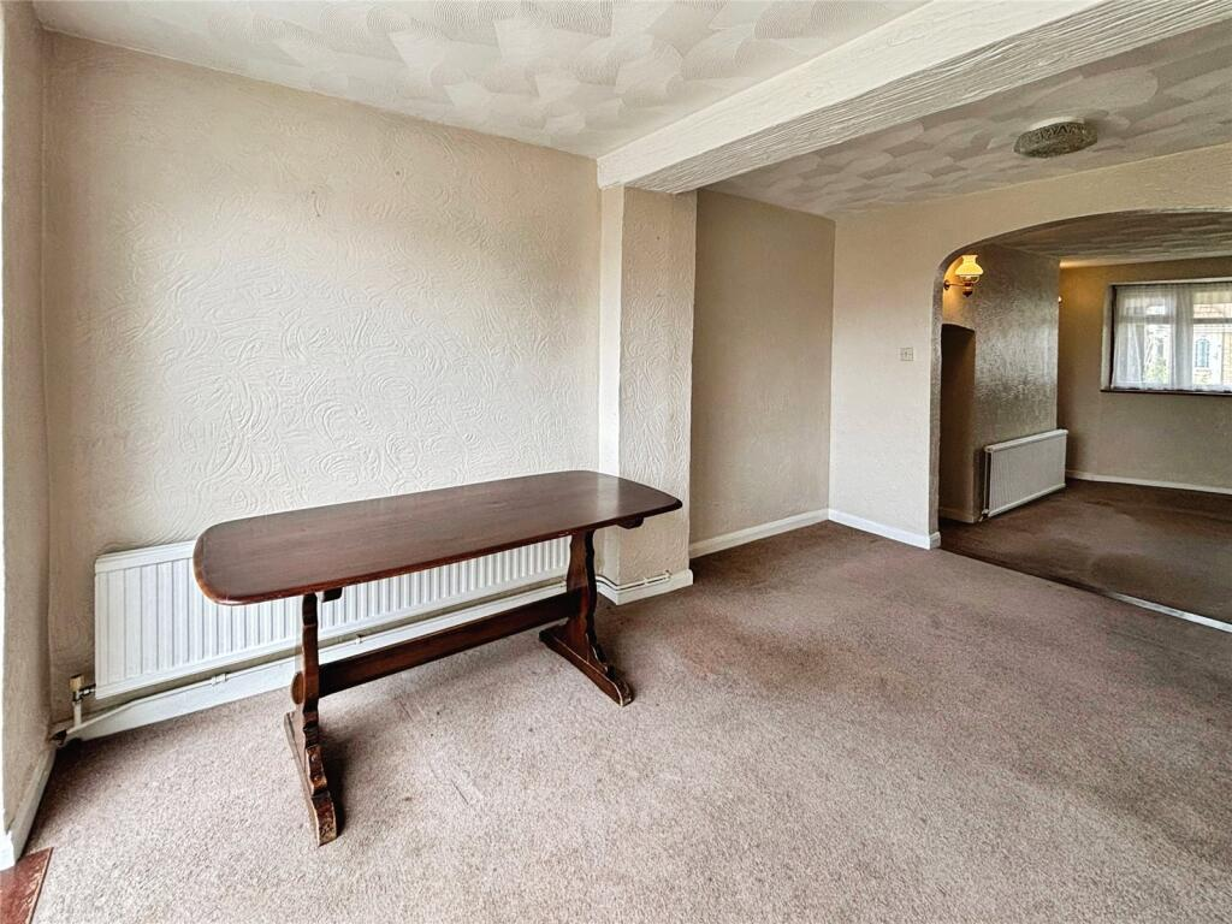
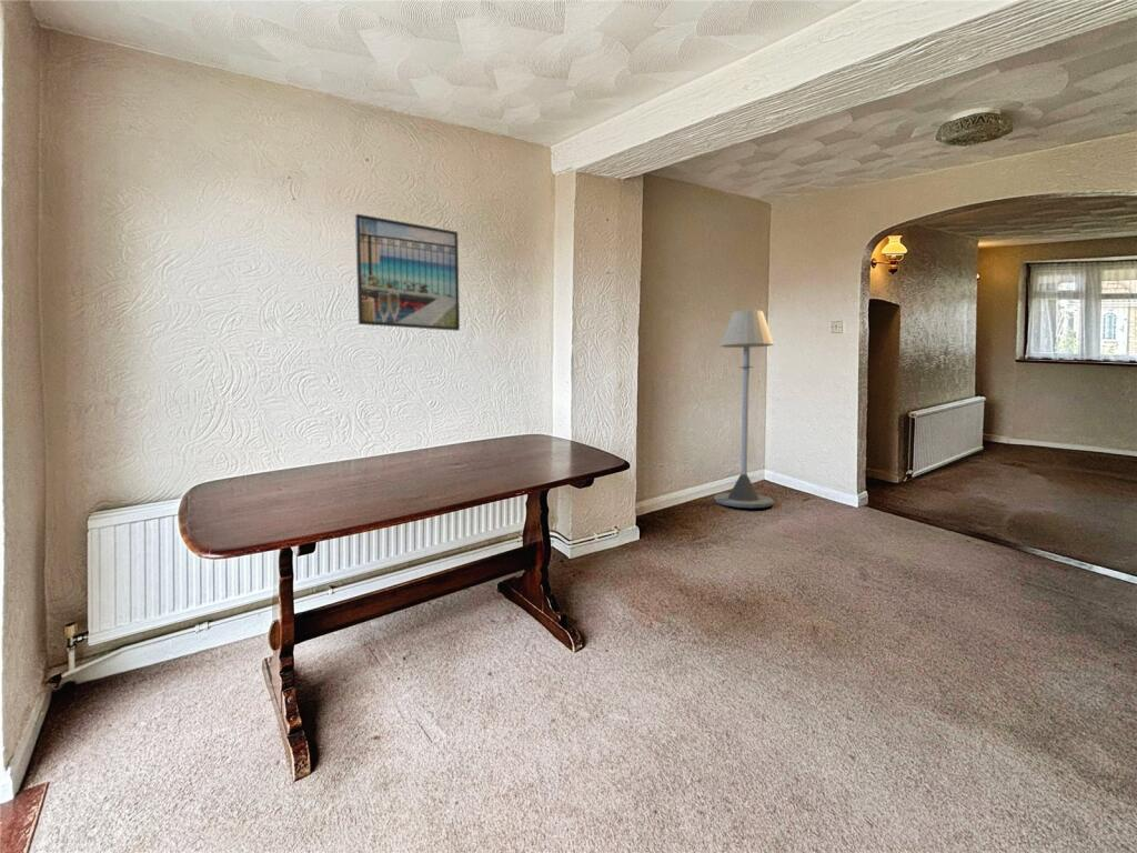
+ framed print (410, 275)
+ floor lamp (745, 408)
